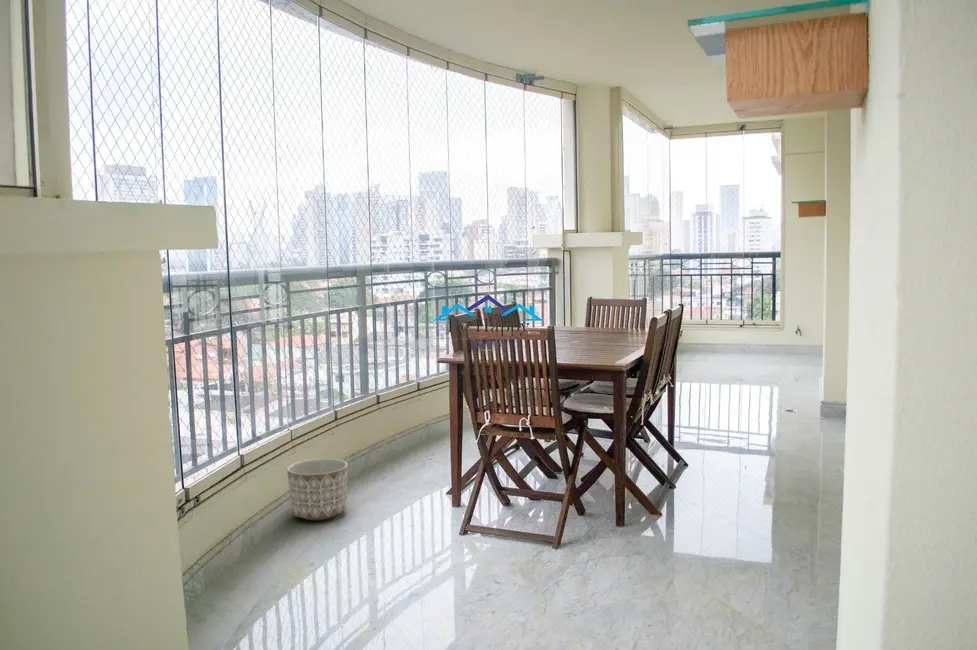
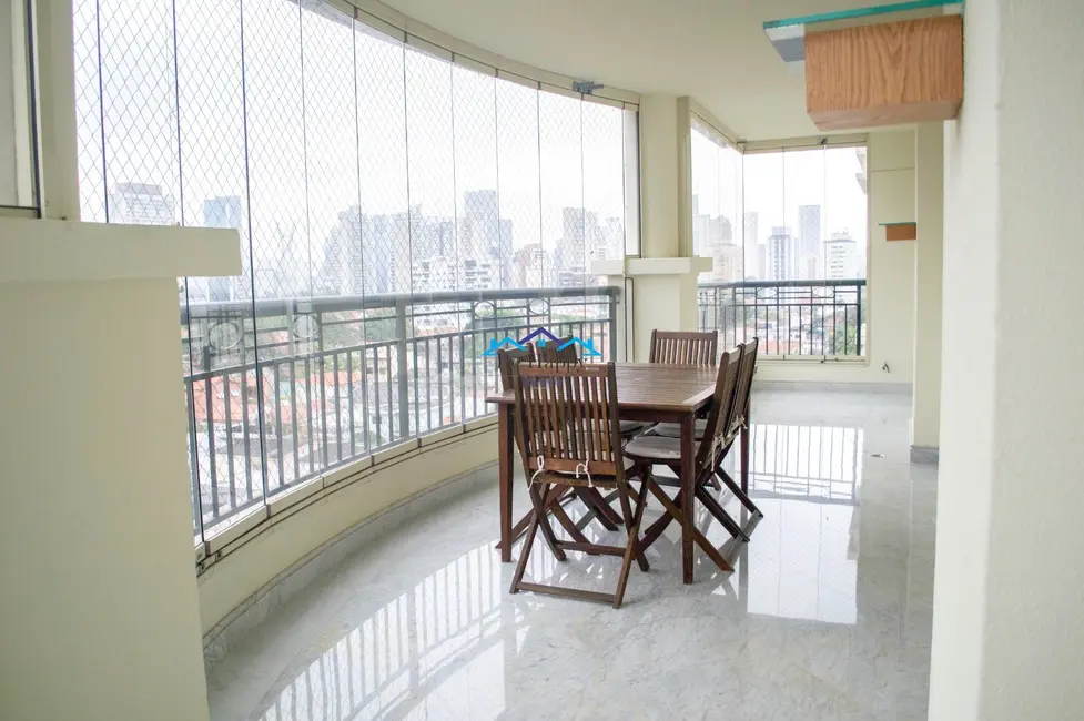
- planter (318, 490)
